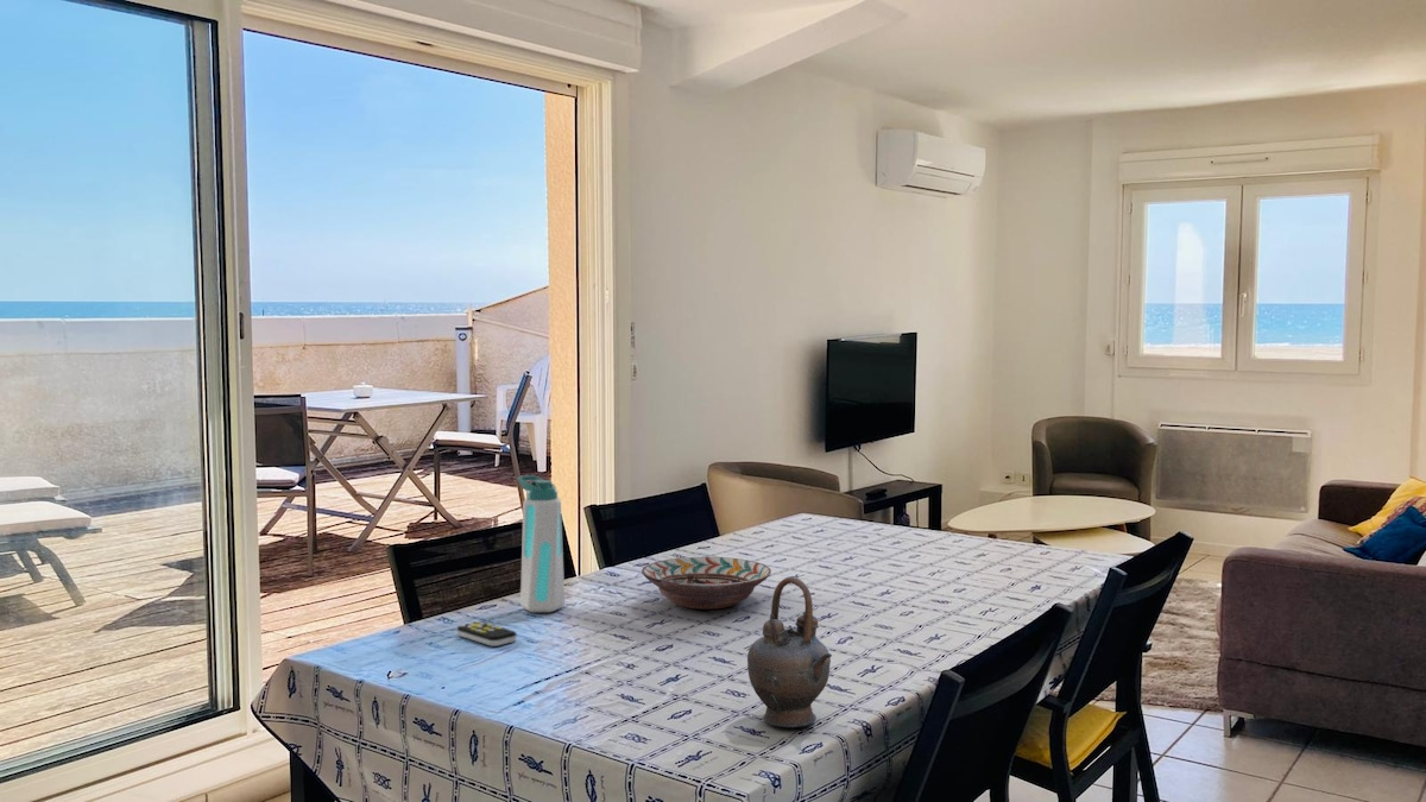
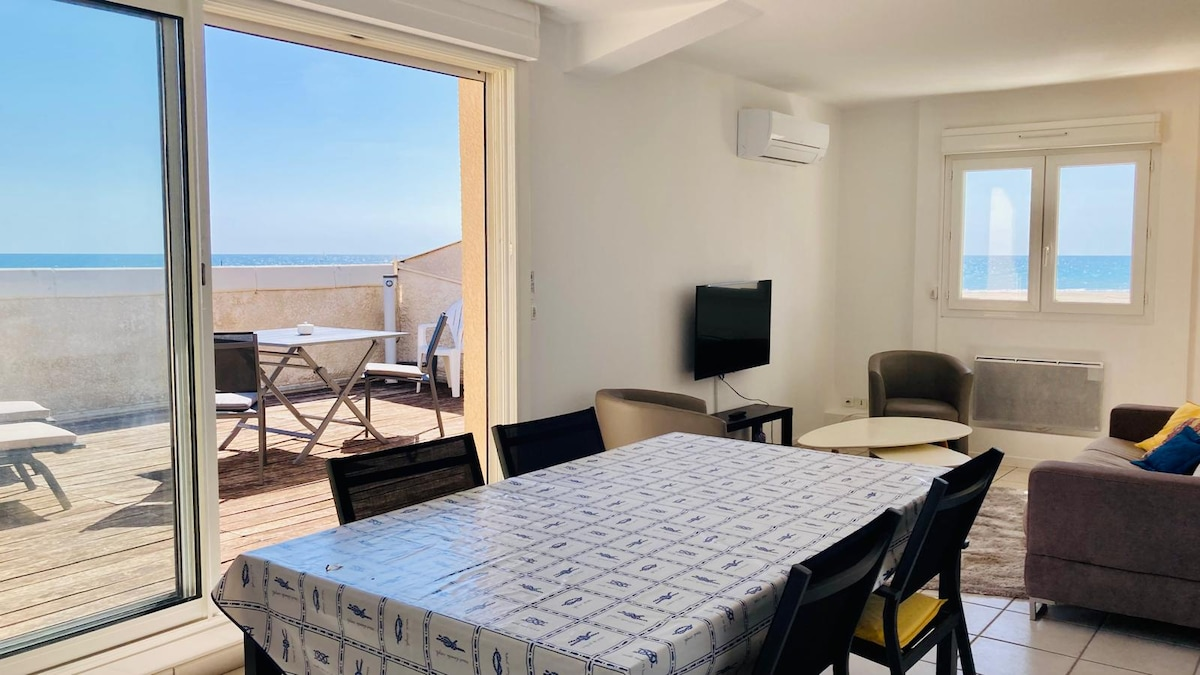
- decorative bowl (706, 586)
- teapot (794, 651)
- remote control (486, 632)
- water bottle (540, 543)
